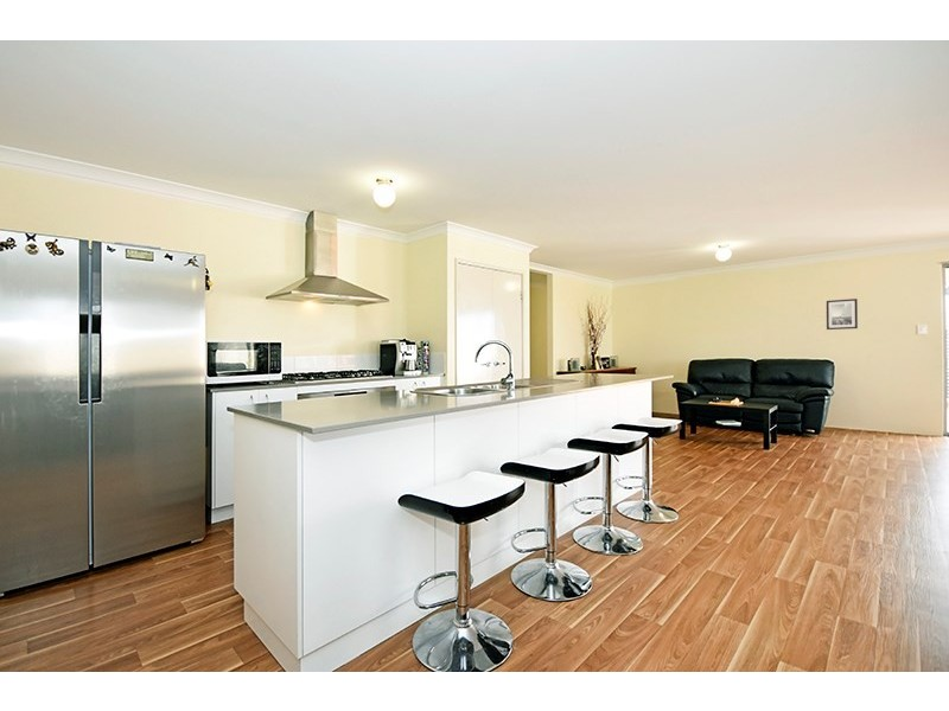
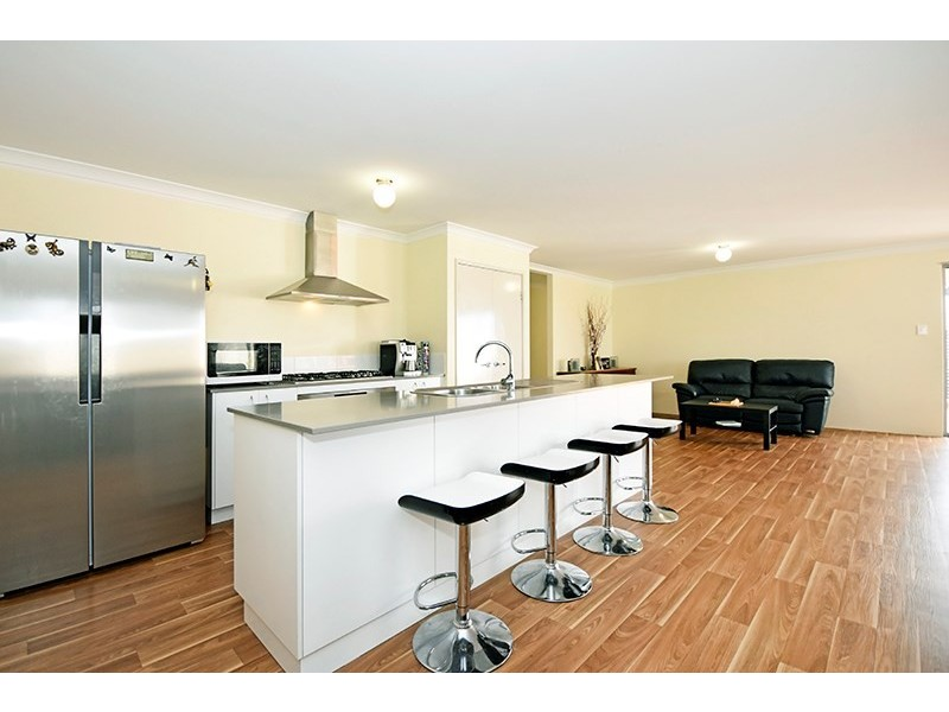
- wall art (841, 314)
